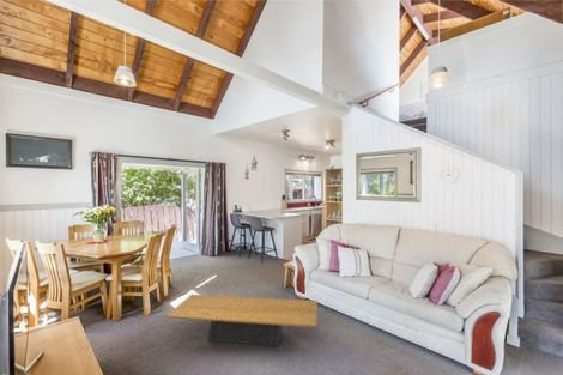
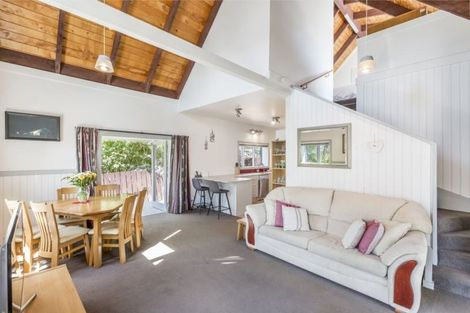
- coffee table (246, 322)
